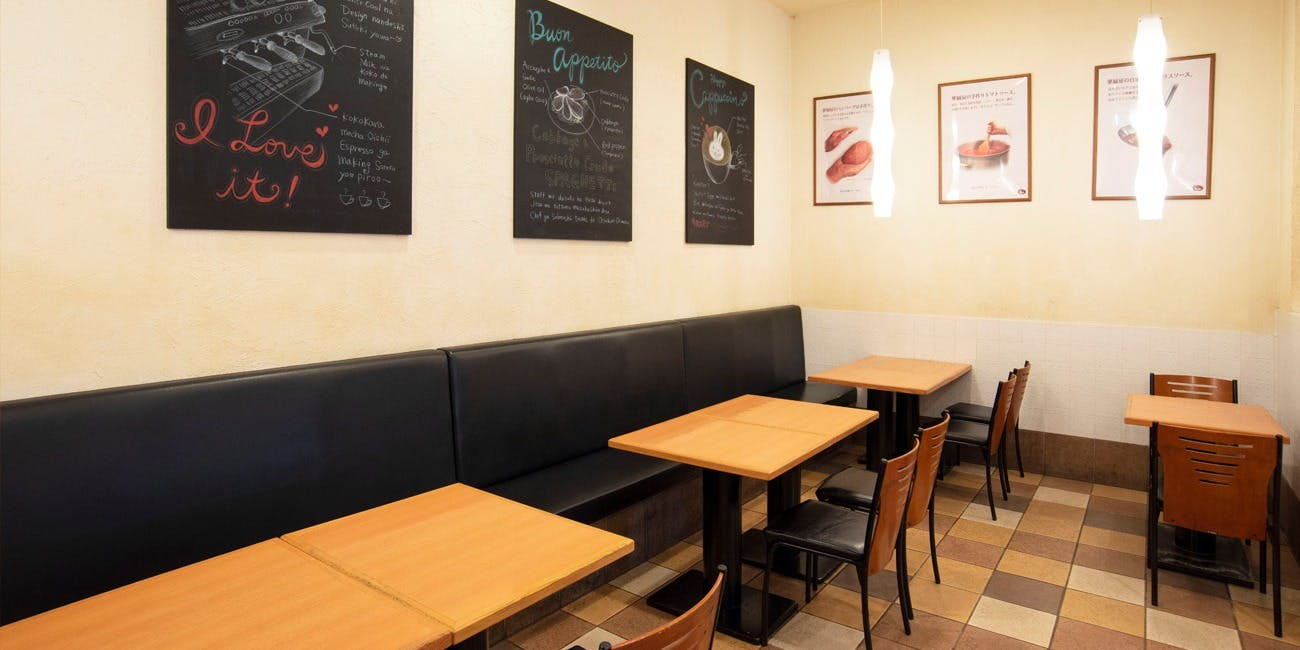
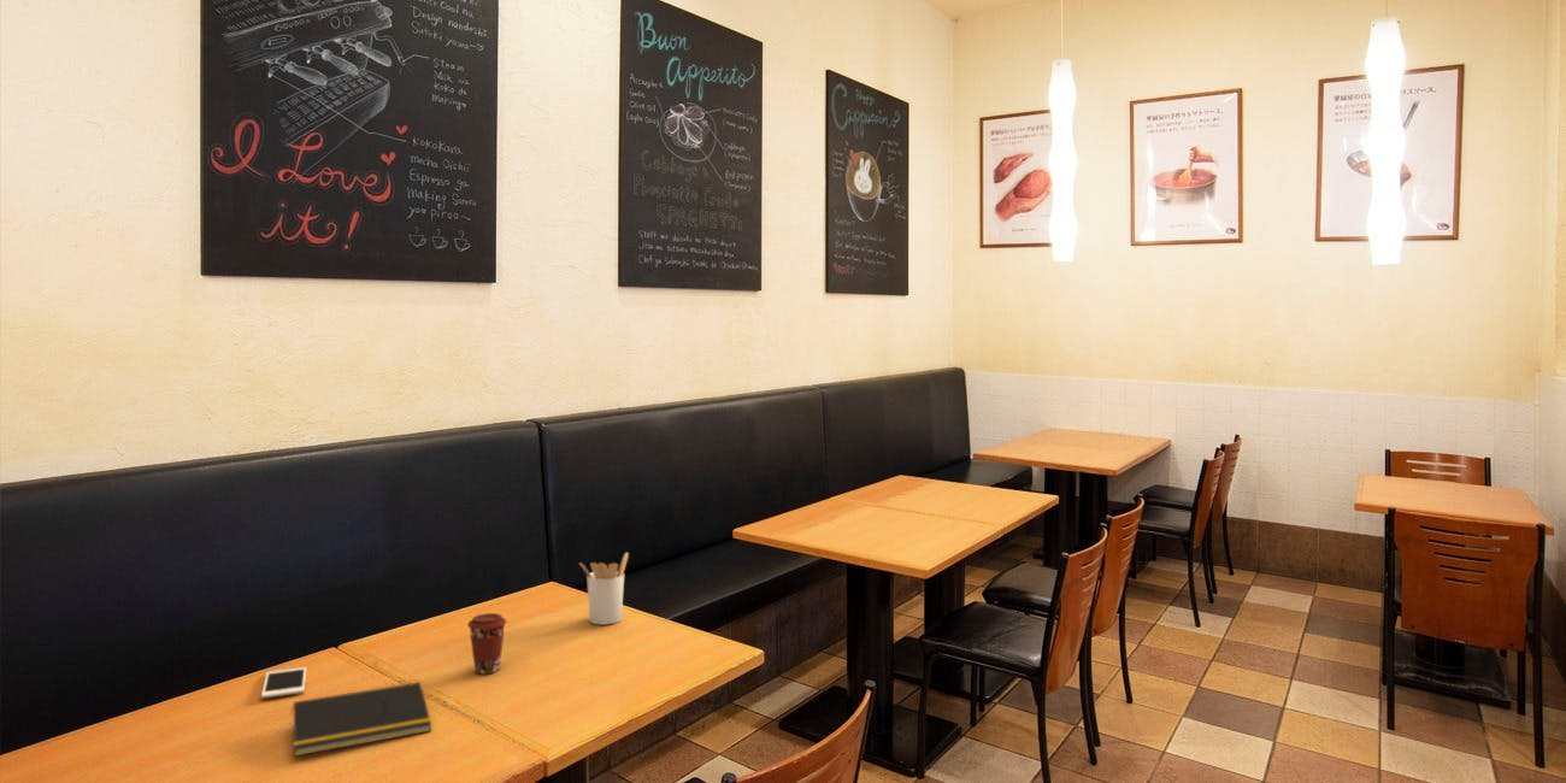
+ cell phone (284, 682)
+ utensil holder (605, 588)
+ notepad (361, 716)
+ coffee cup (487, 643)
